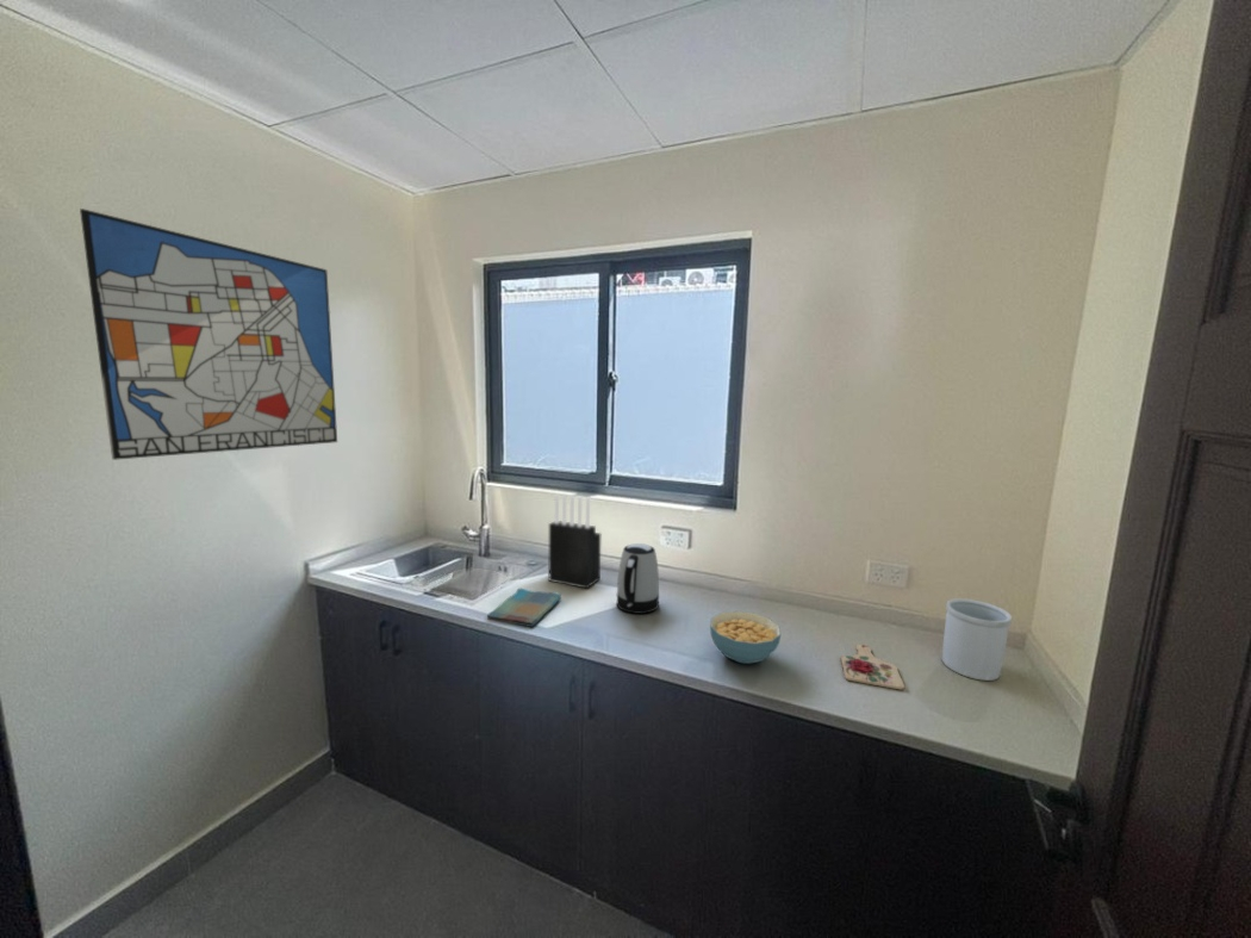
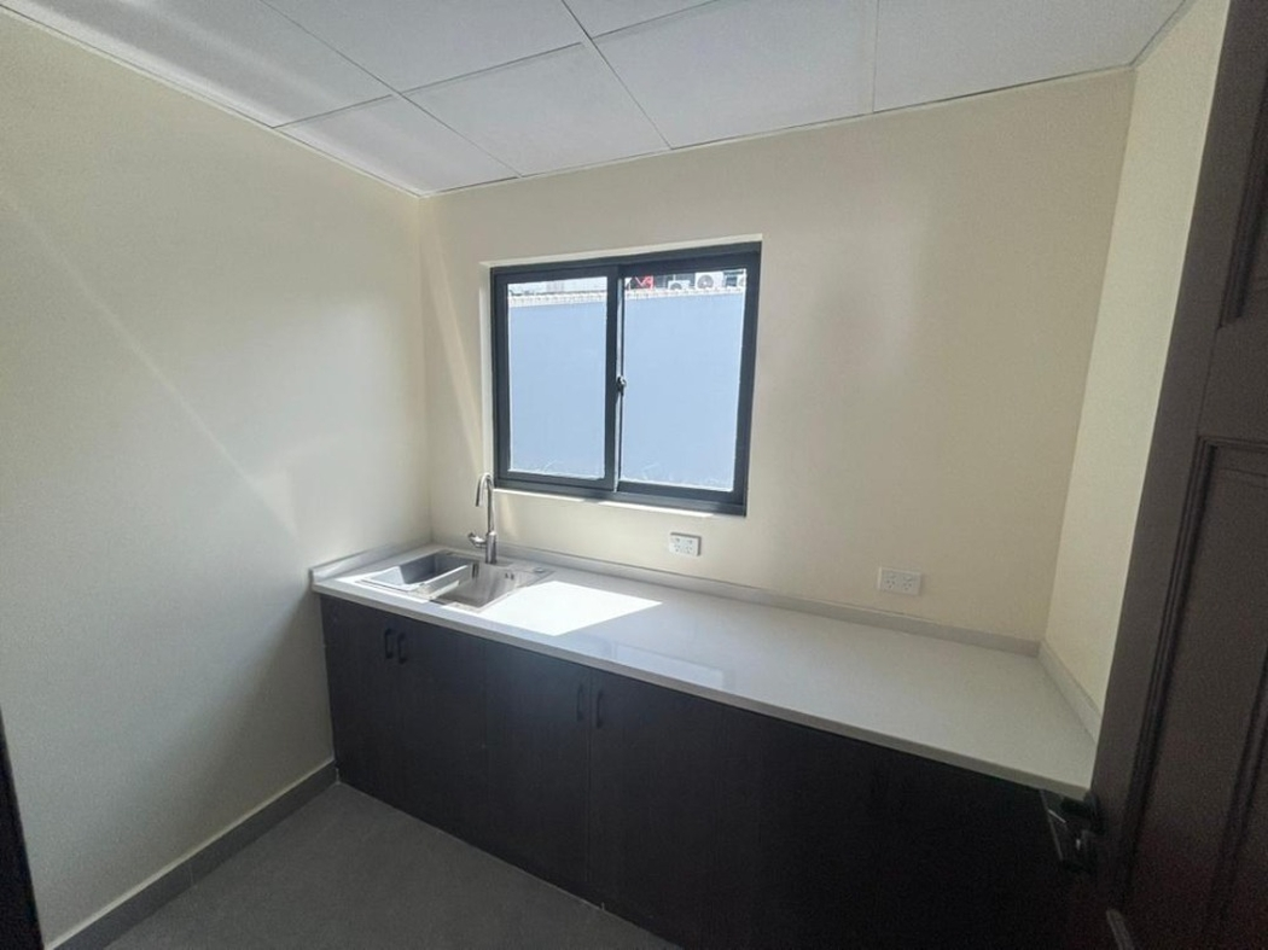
- cutting board (867, 660)
- dish towel (525, 605)
- cereal bowl (743, 641)
- utensil holder (973, 638)
- kettle (636, 577)
- knife block (575, 536)
- wall art (236, 349)
